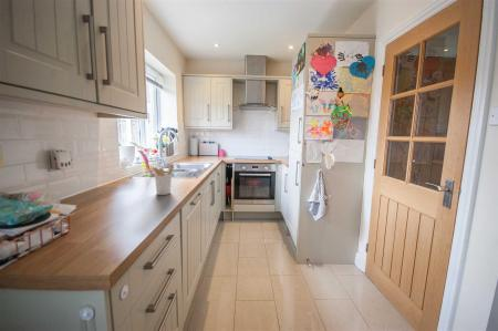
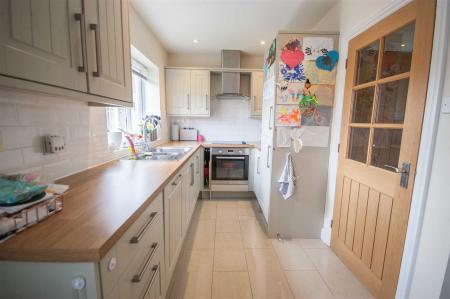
- utensil holder (162, 179)
